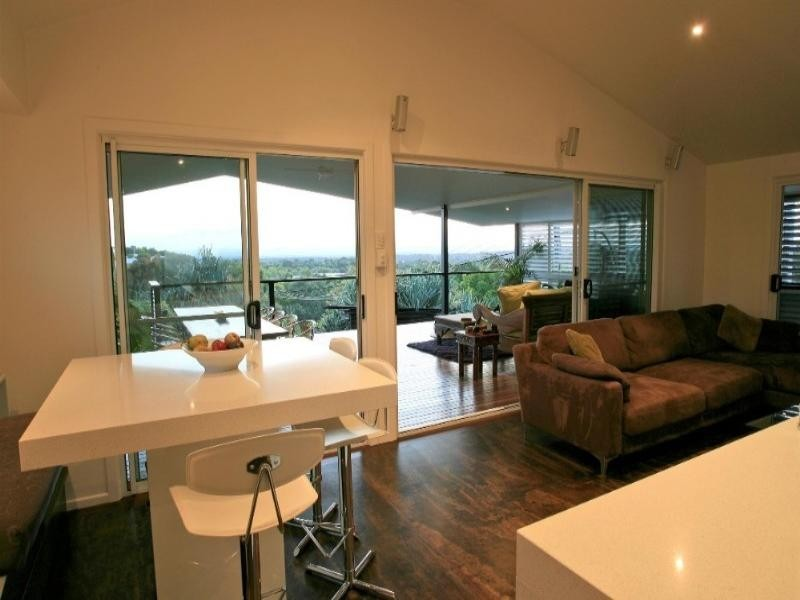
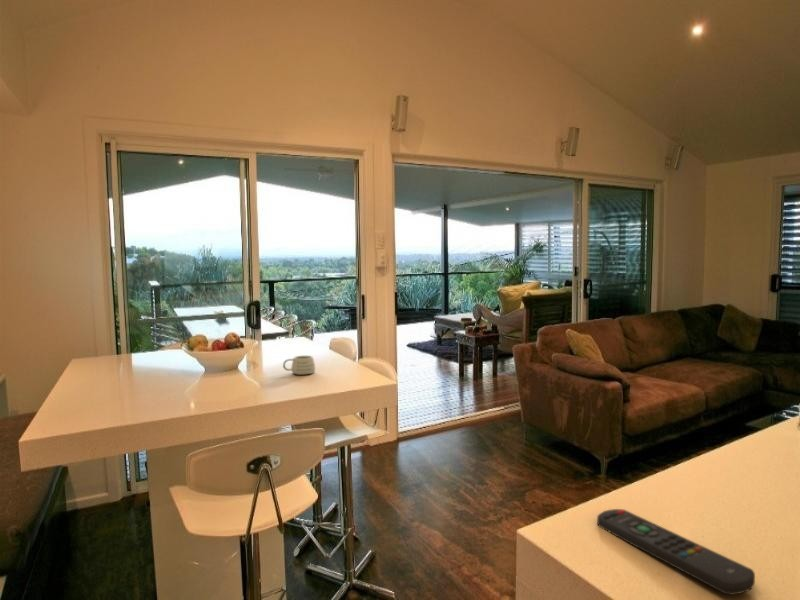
+ mug (299, 365)
+ remote control (667, 545)
